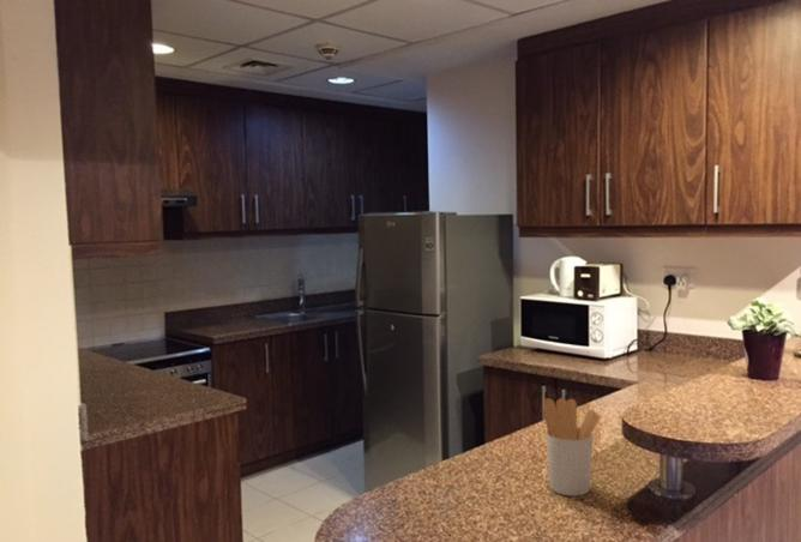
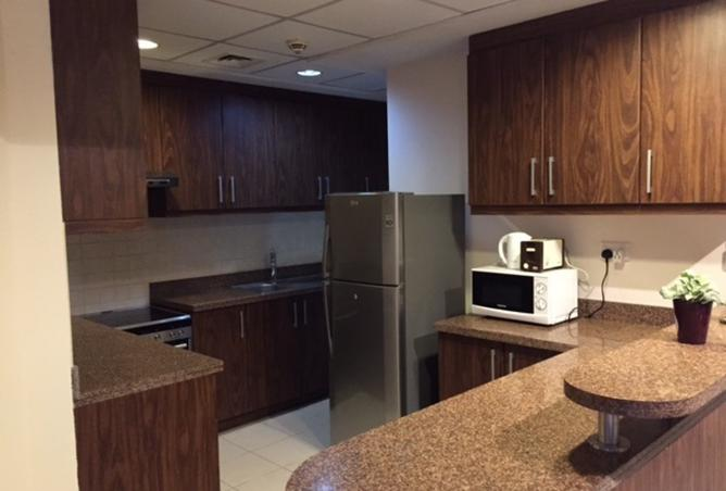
- utensil holder (566, 442)
